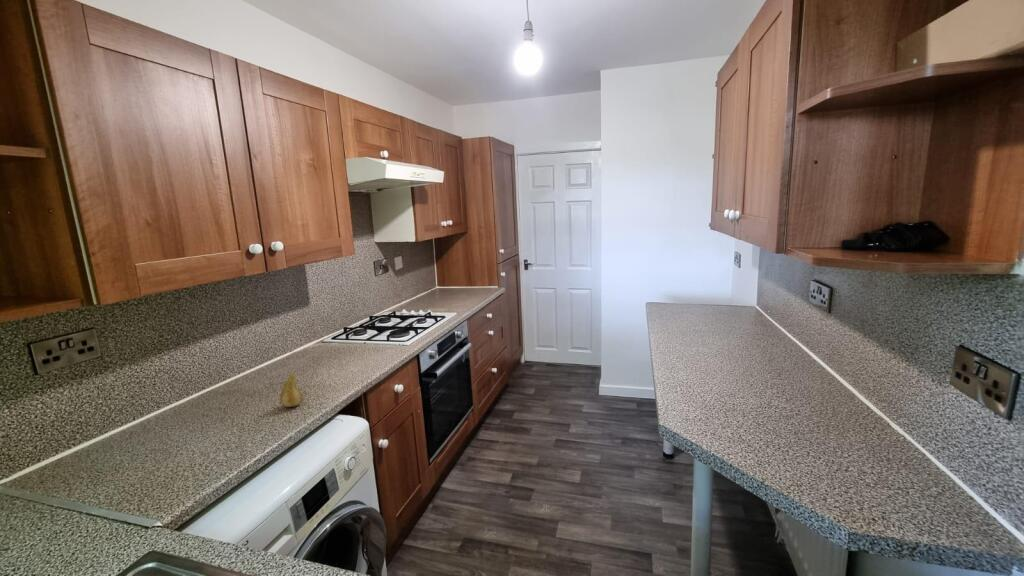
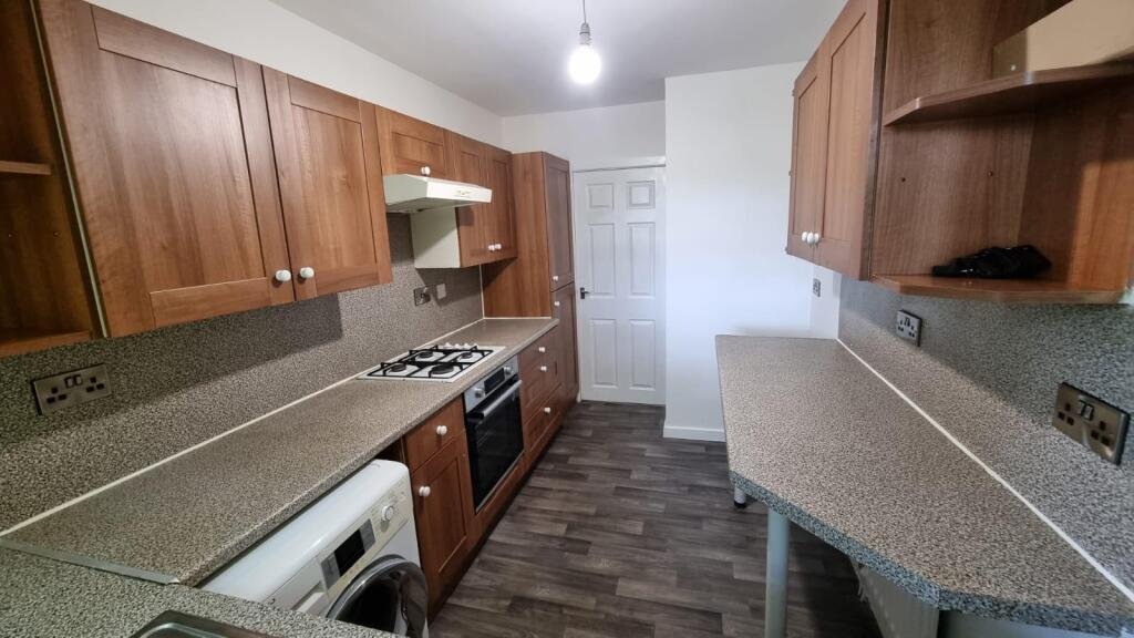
- fruit (290, 389)
